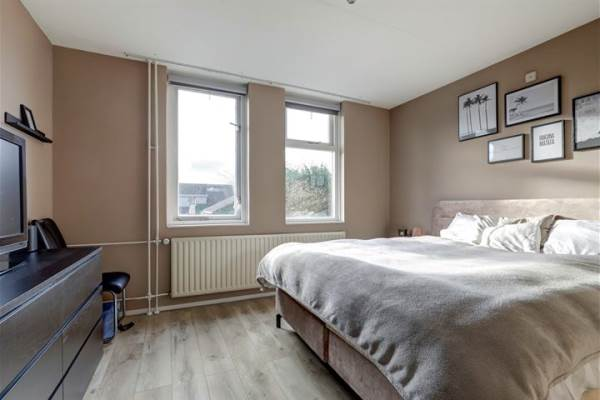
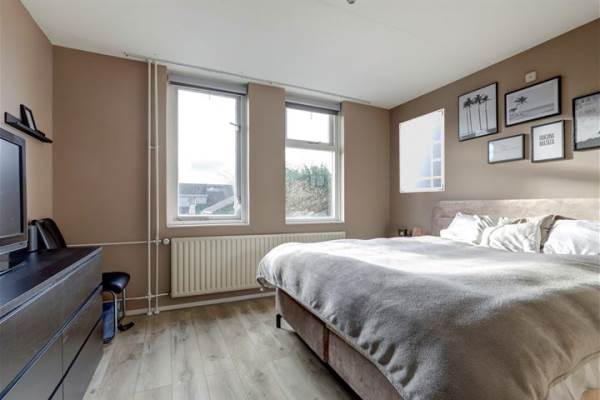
+ mirror (420, 154)
